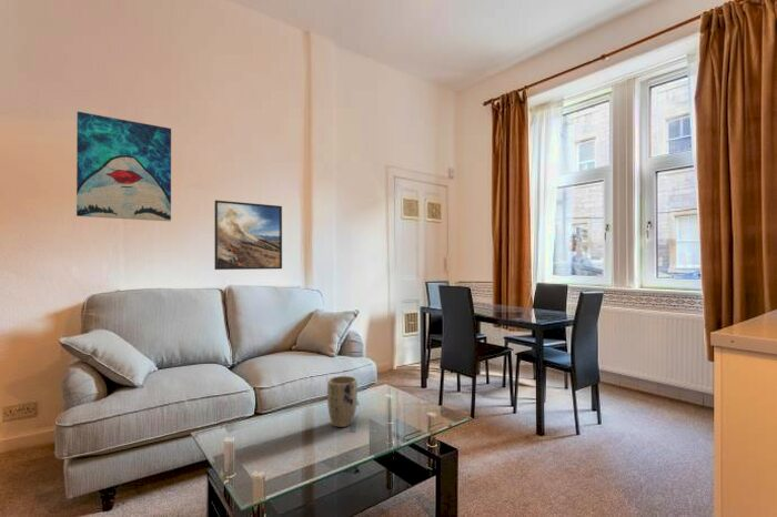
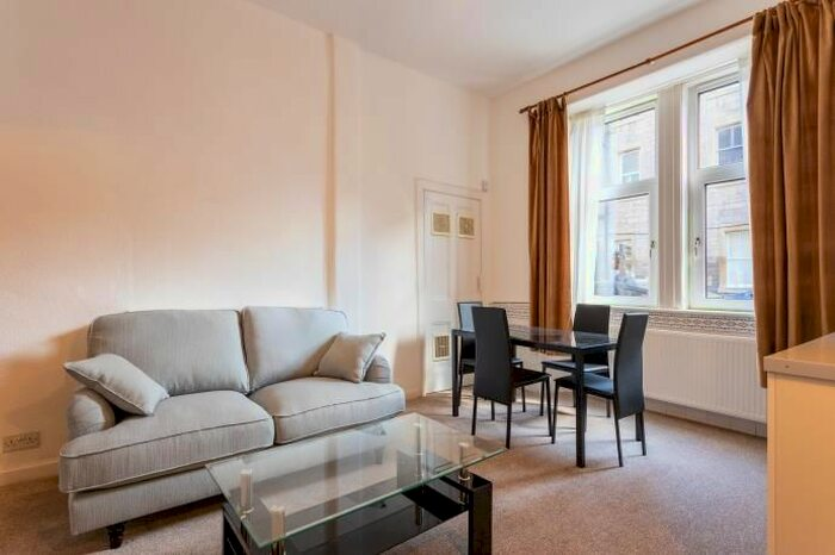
- wall art (127, 170)
- plant pot (342, 401)
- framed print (250, 235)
